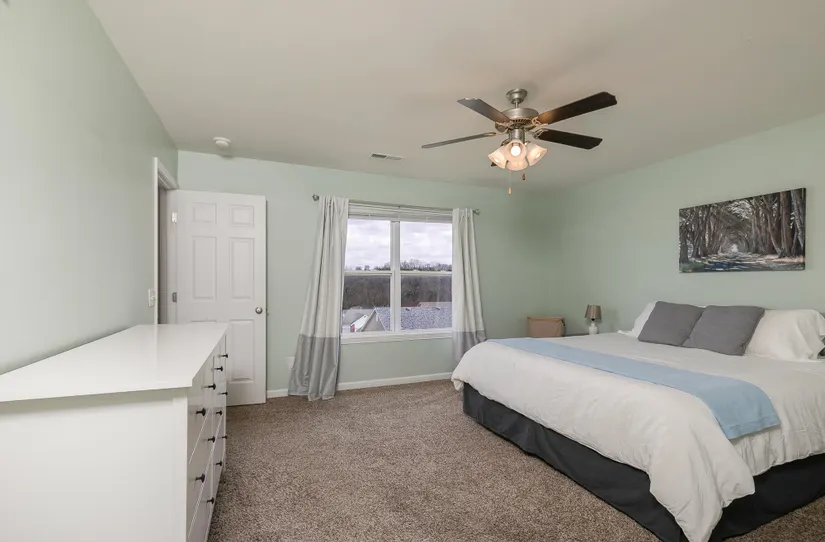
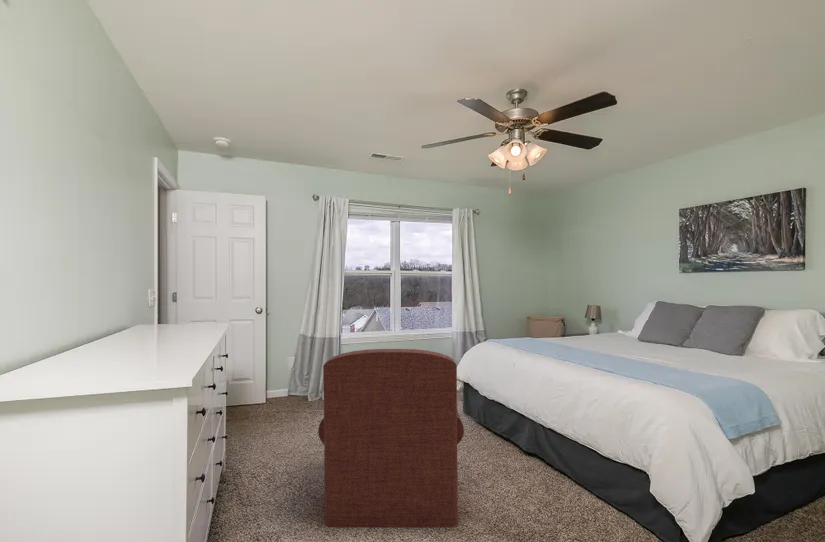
+ armchair (394, 413)
